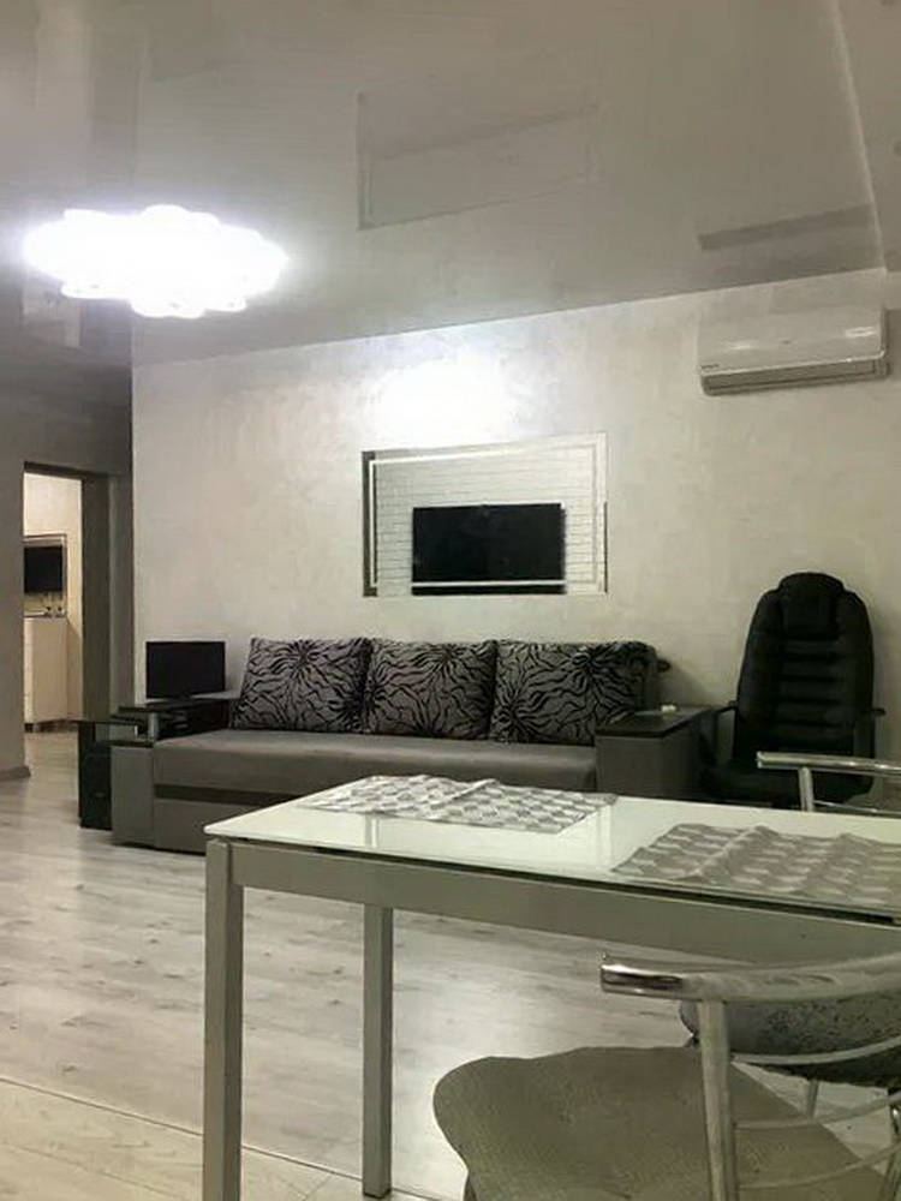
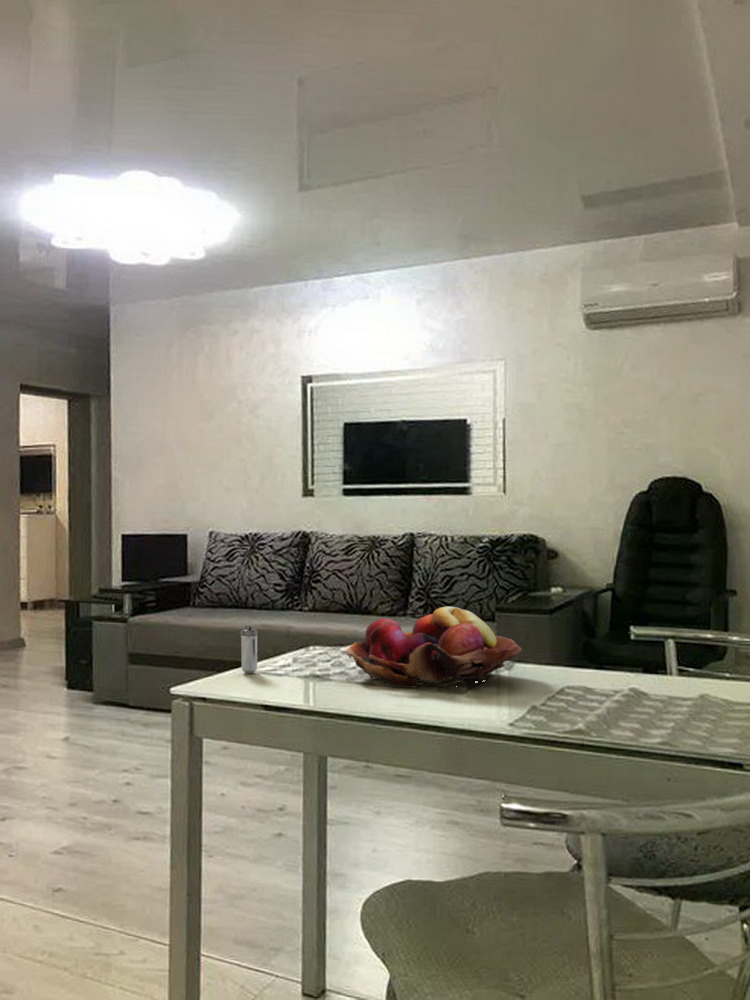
+ shaker (249, 648)
+ fruit basket (436, 643)
